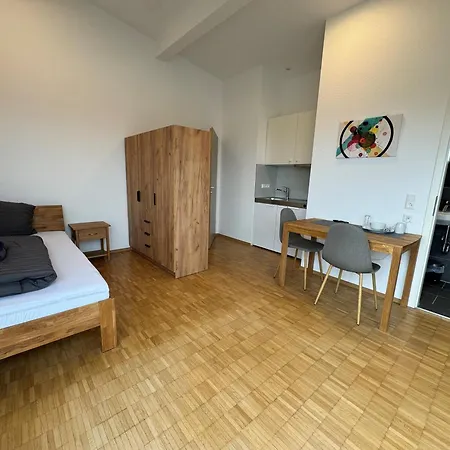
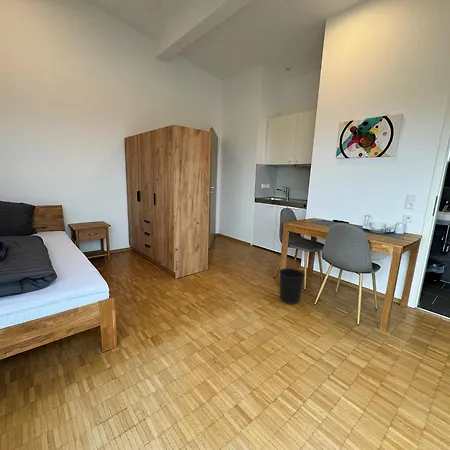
+ wastebasket (290, 286)
